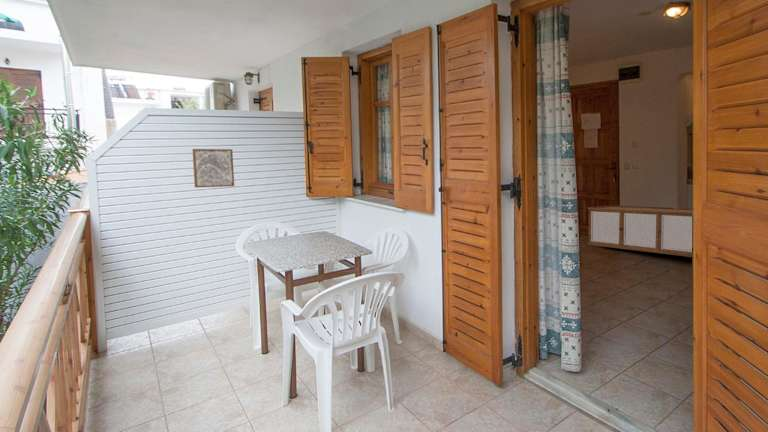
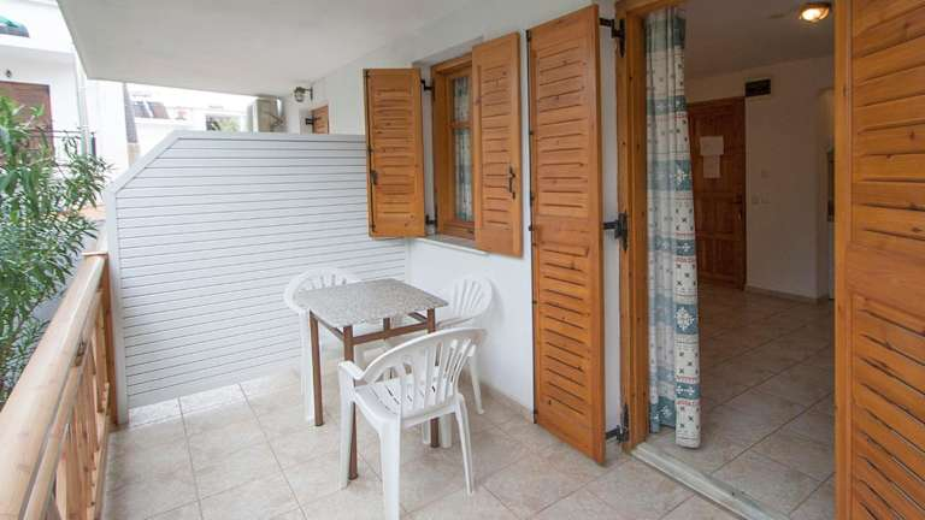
- storage cabinet (650, 230)
- wall art (213, 168)
